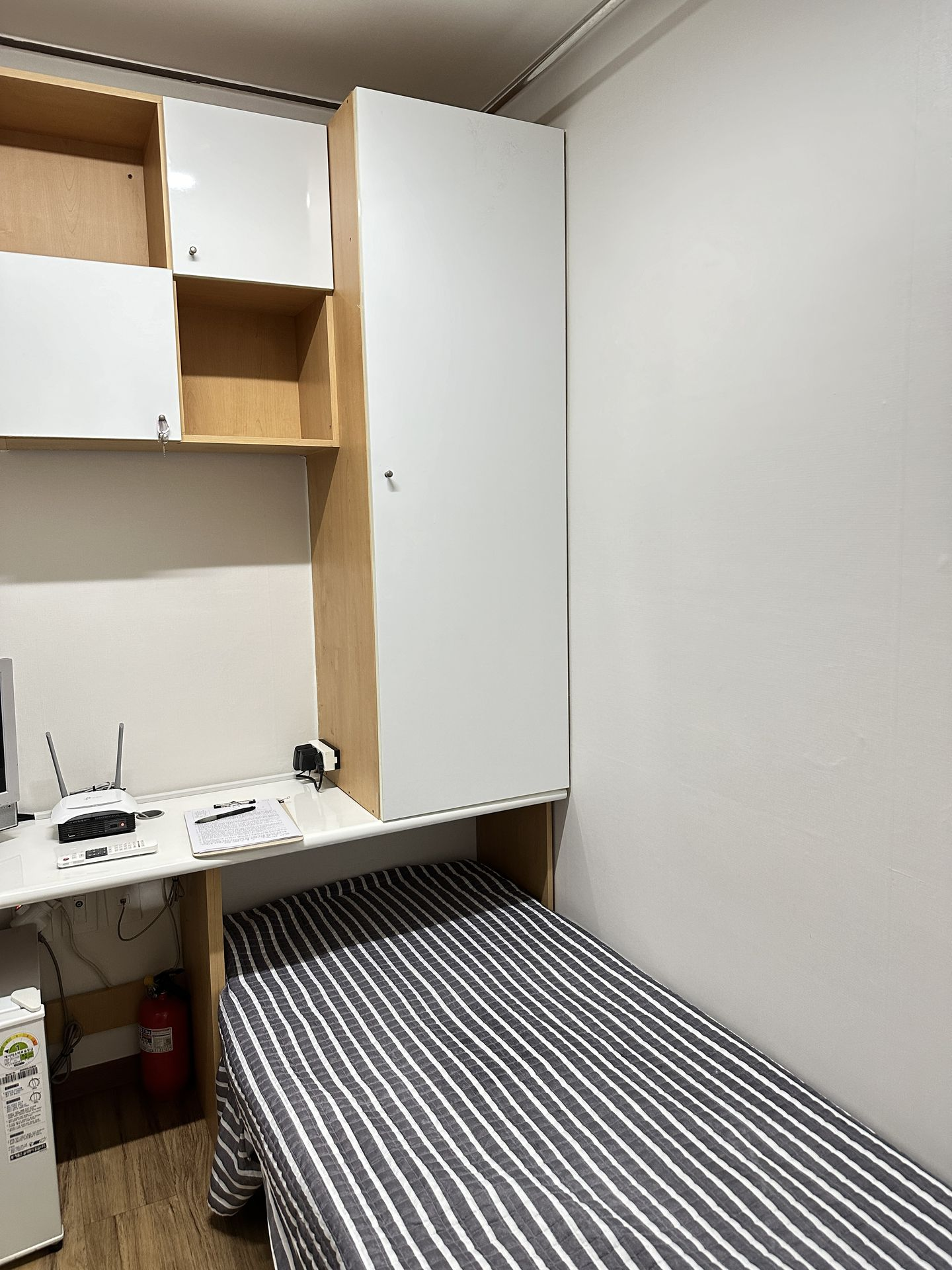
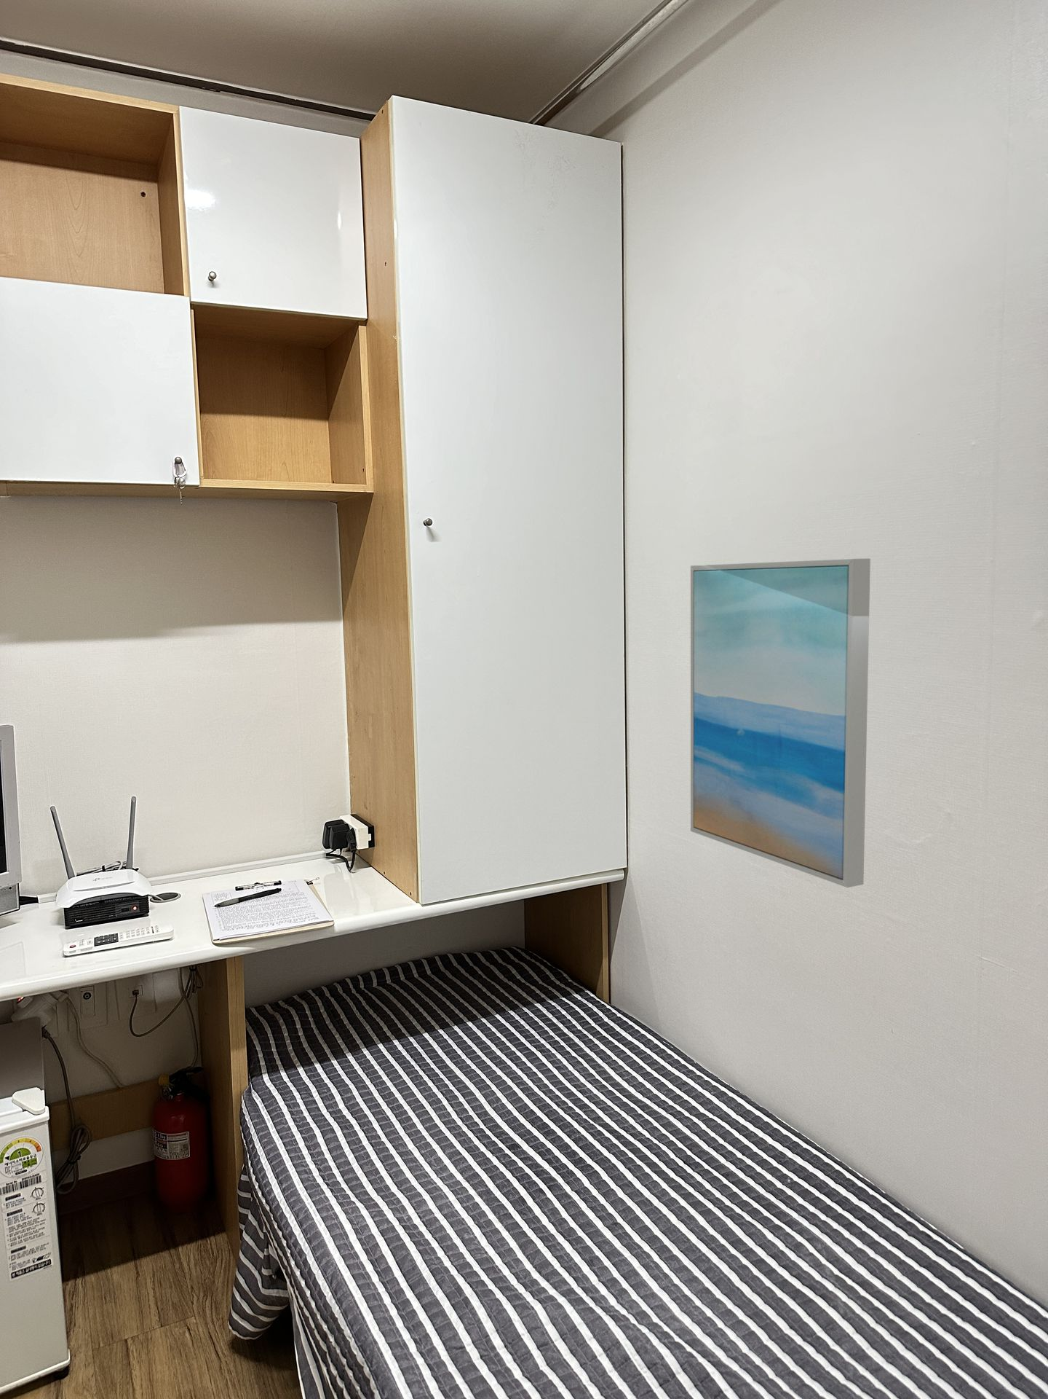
+ wall art (769, 712)
